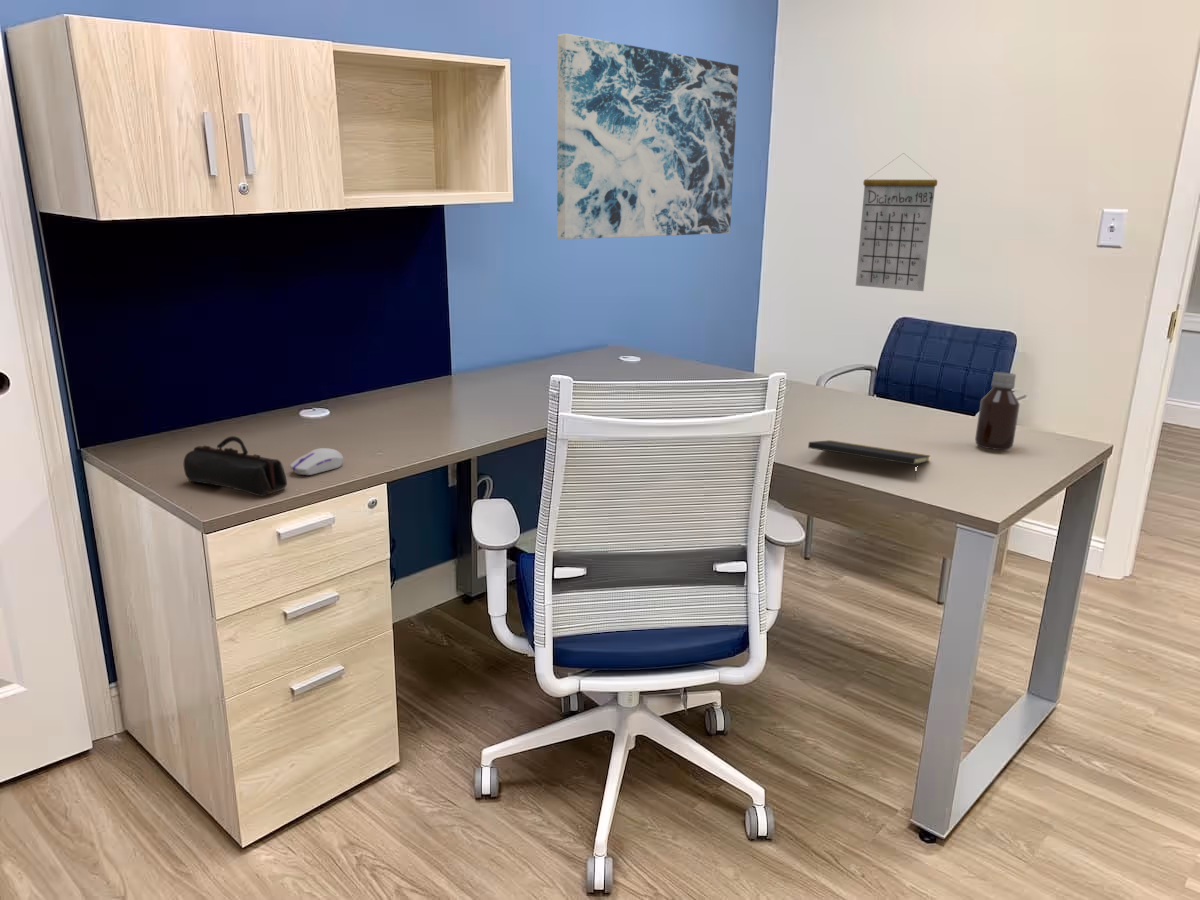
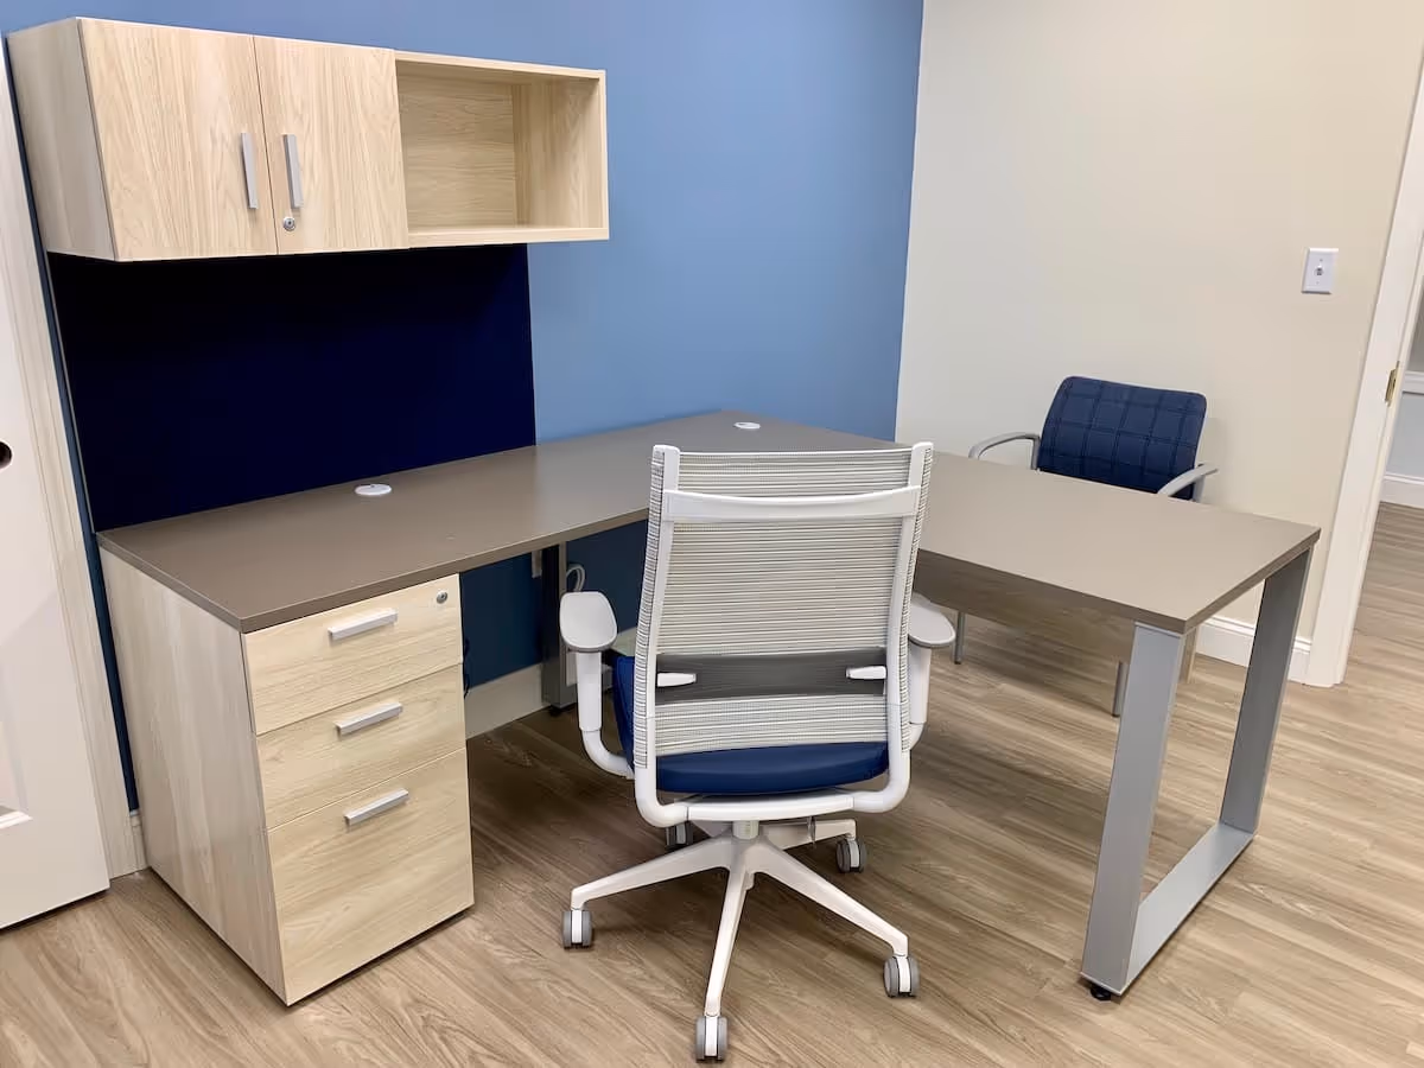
- bottle (998, 410)
- computer mouse (317, 459)
- notepad (869, 451)
- pencil case (232, 461)
- calendar (895, 221)
- wall art (653, 146)
